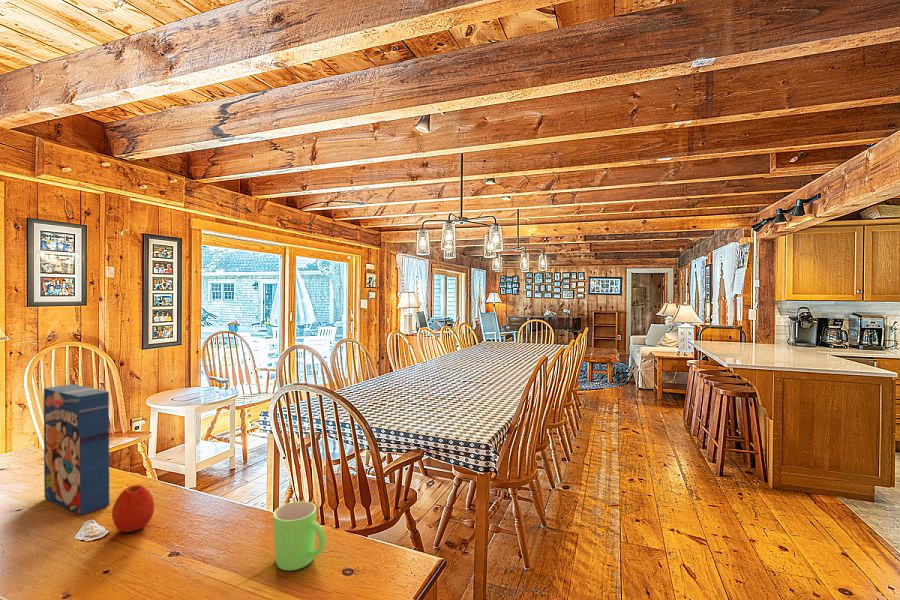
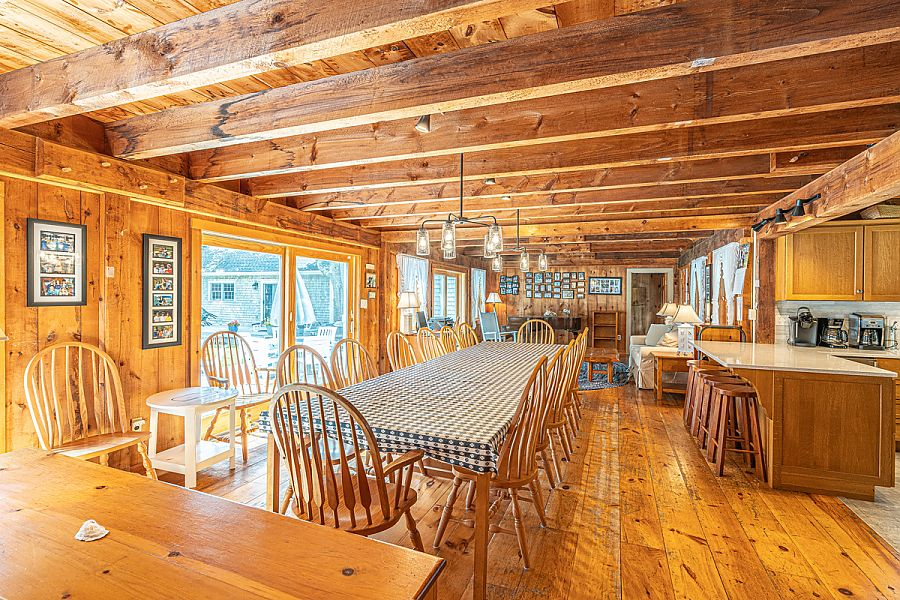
- apple (133, 506)
- mug (301, 537)
- cereal box (76, 445)
